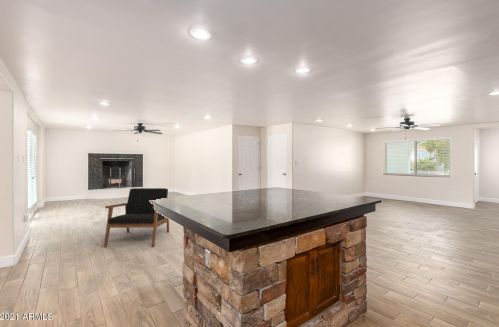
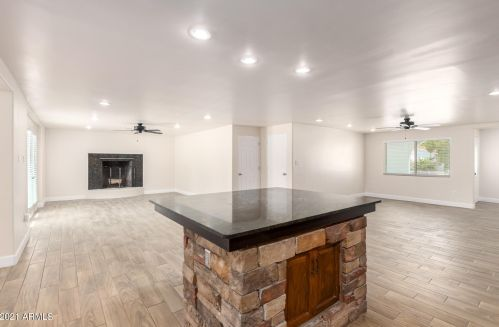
- armchair (140, 214)
